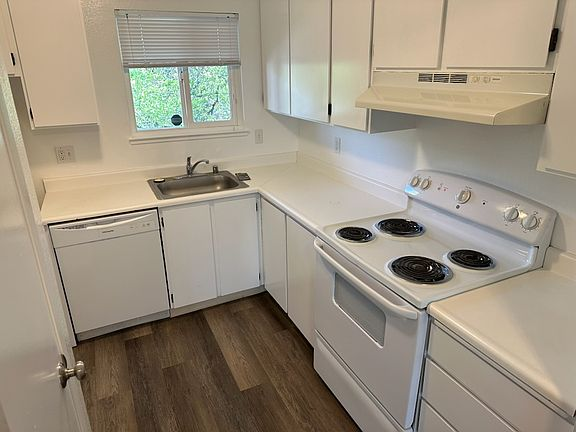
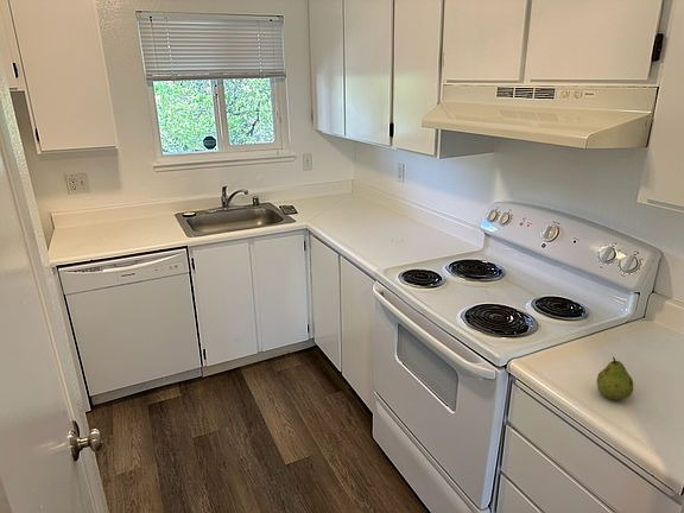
+ fruit (615, 376)
